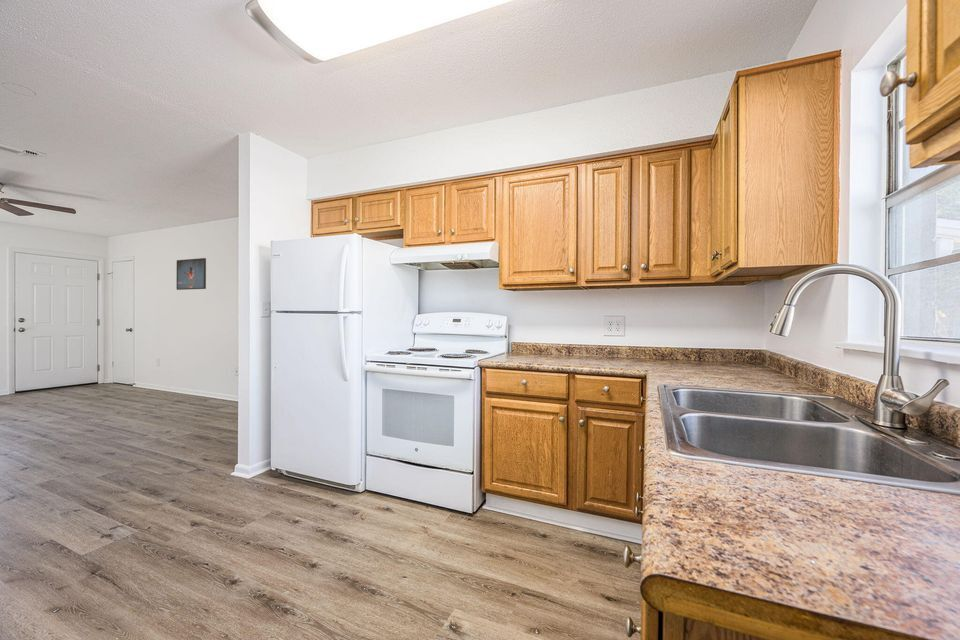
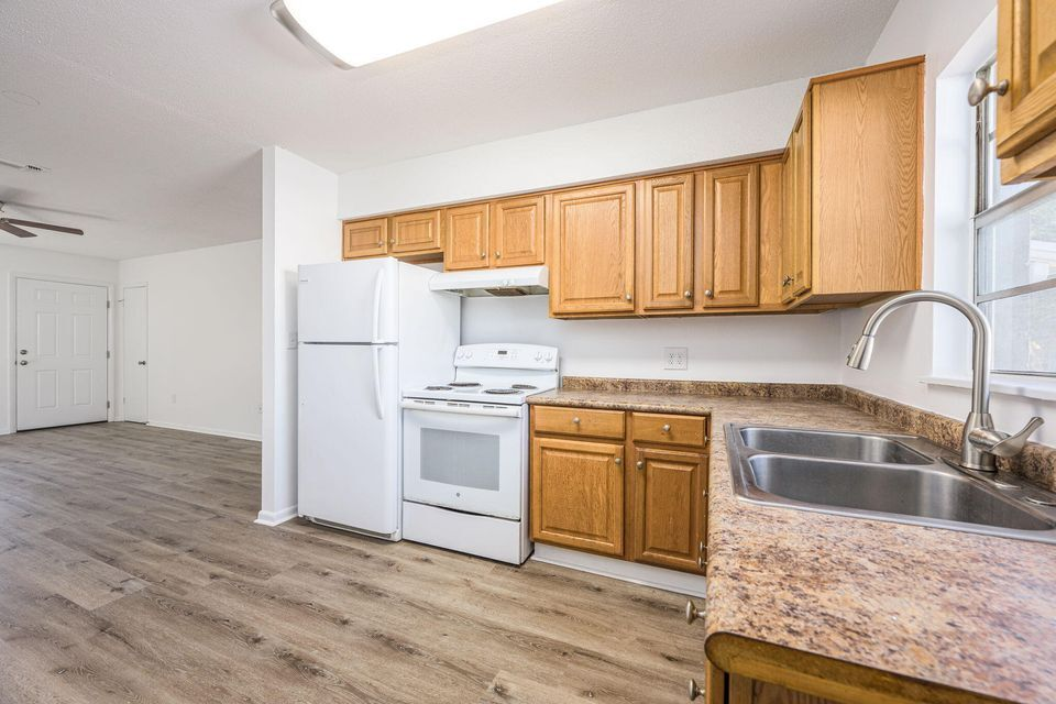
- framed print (190, 274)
